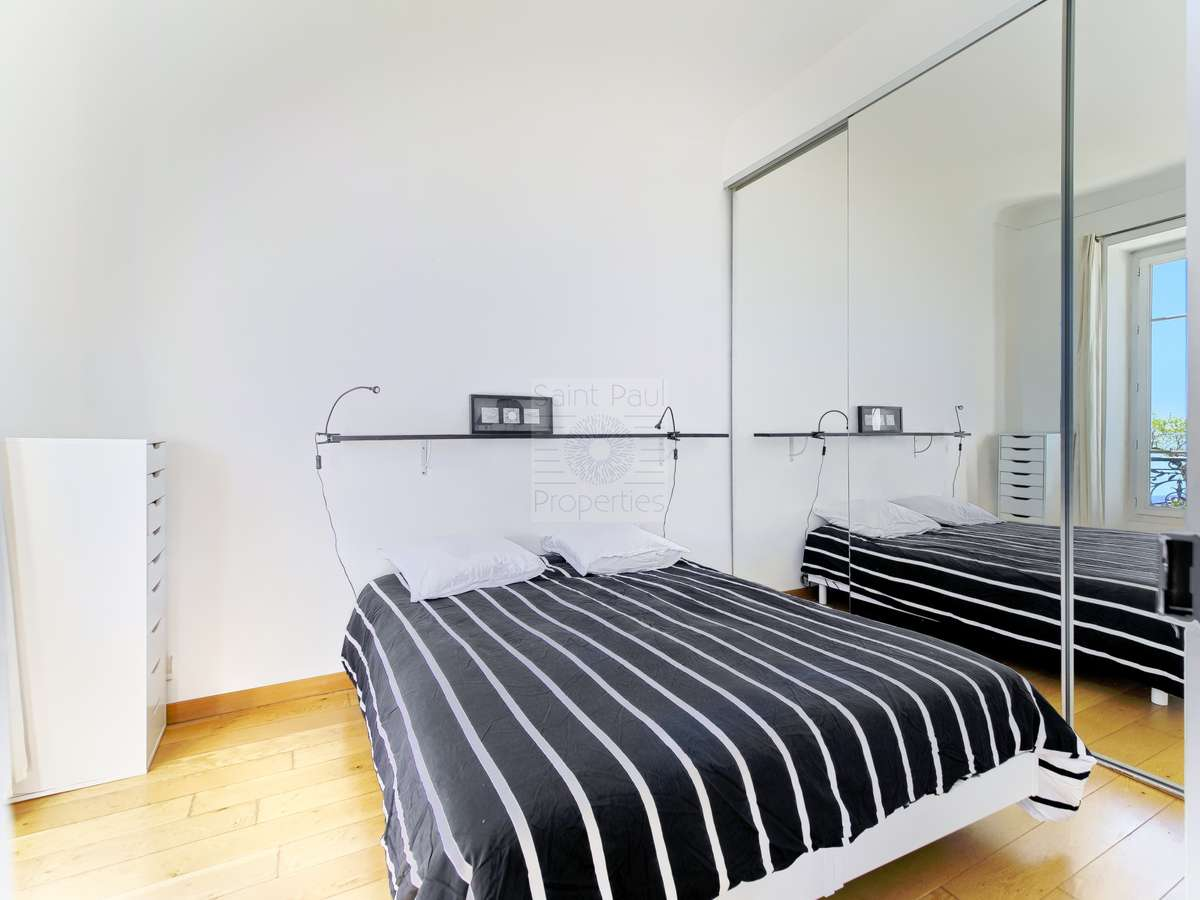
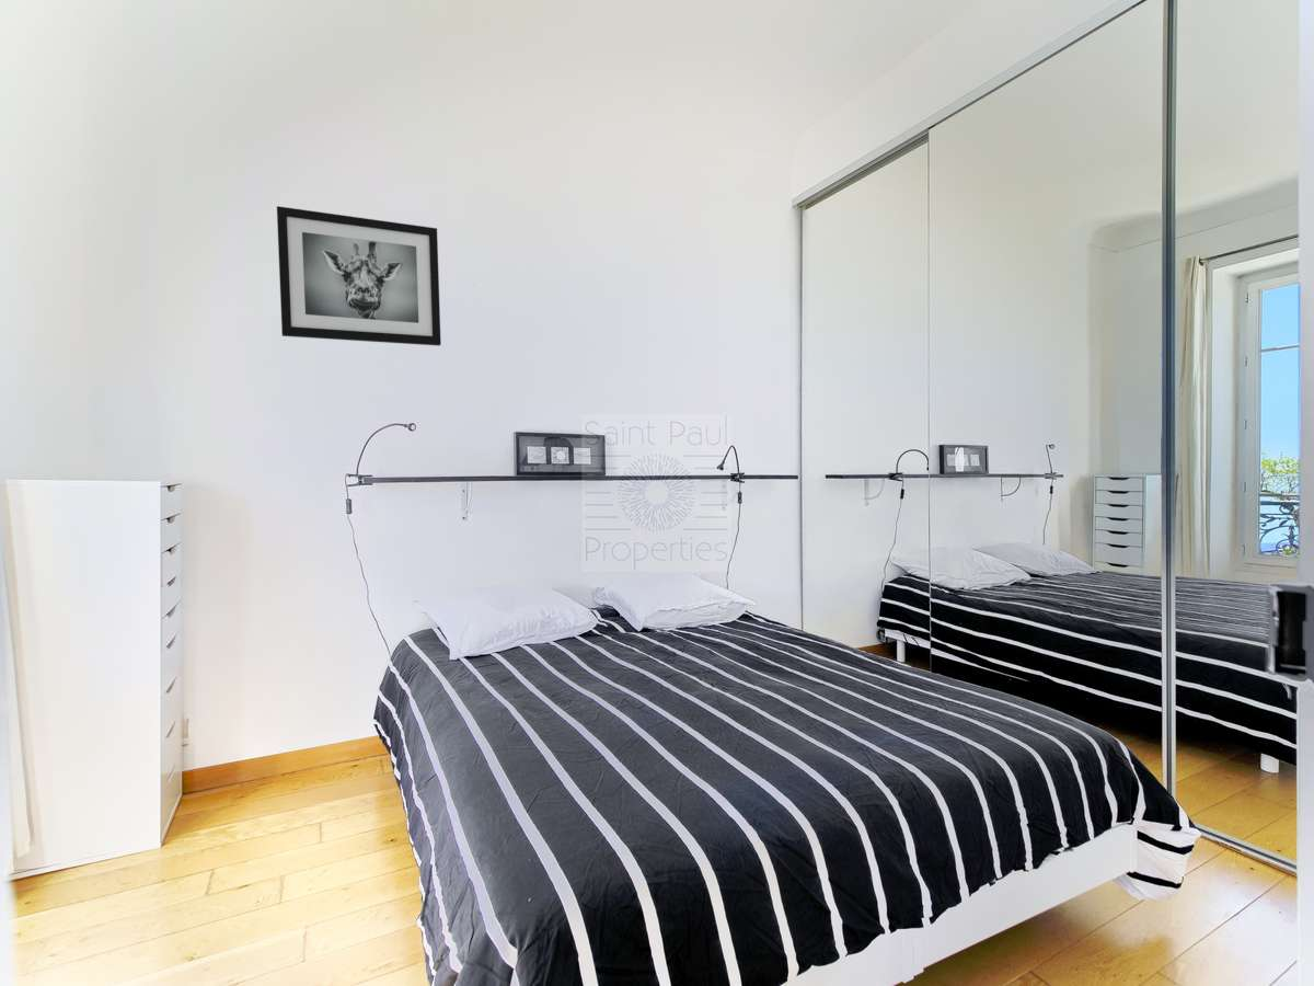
+ wall art (362, 279)
